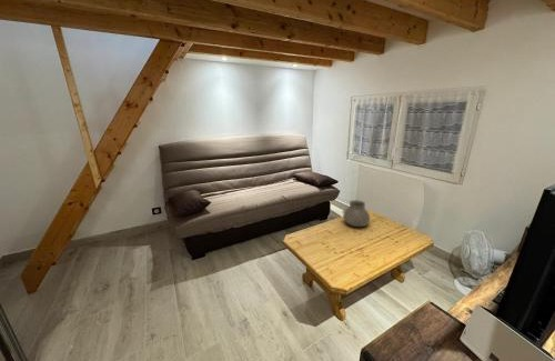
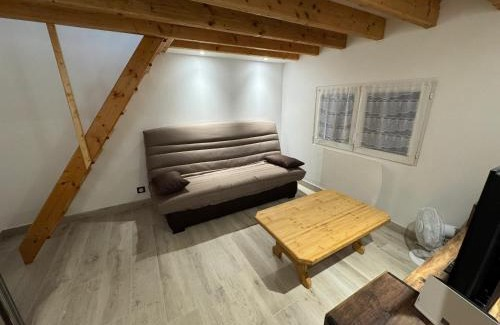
- vase (356, 213)
